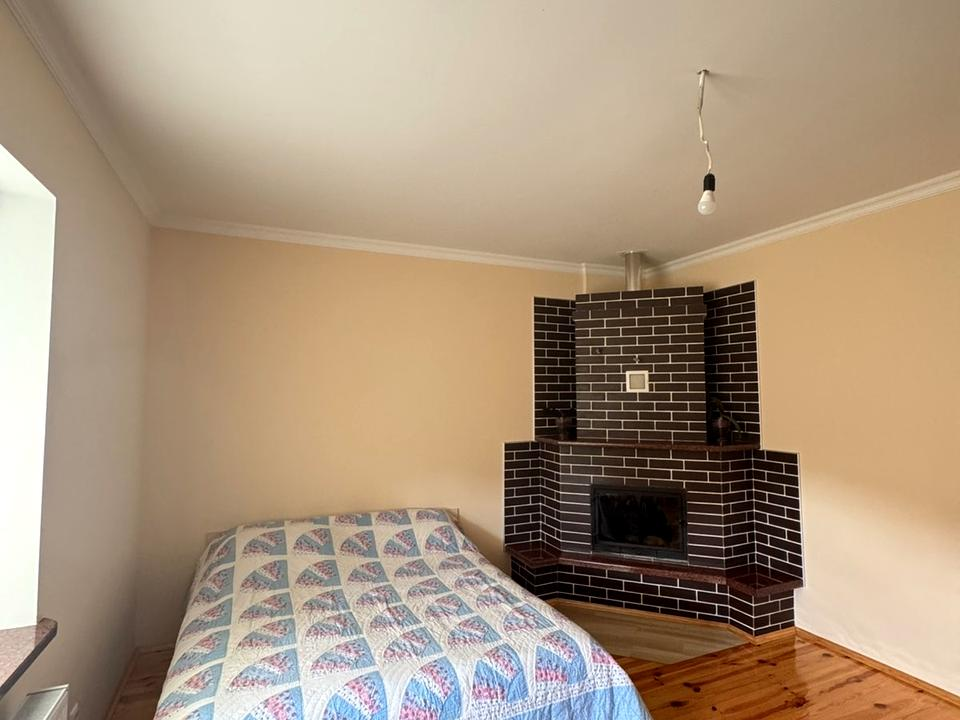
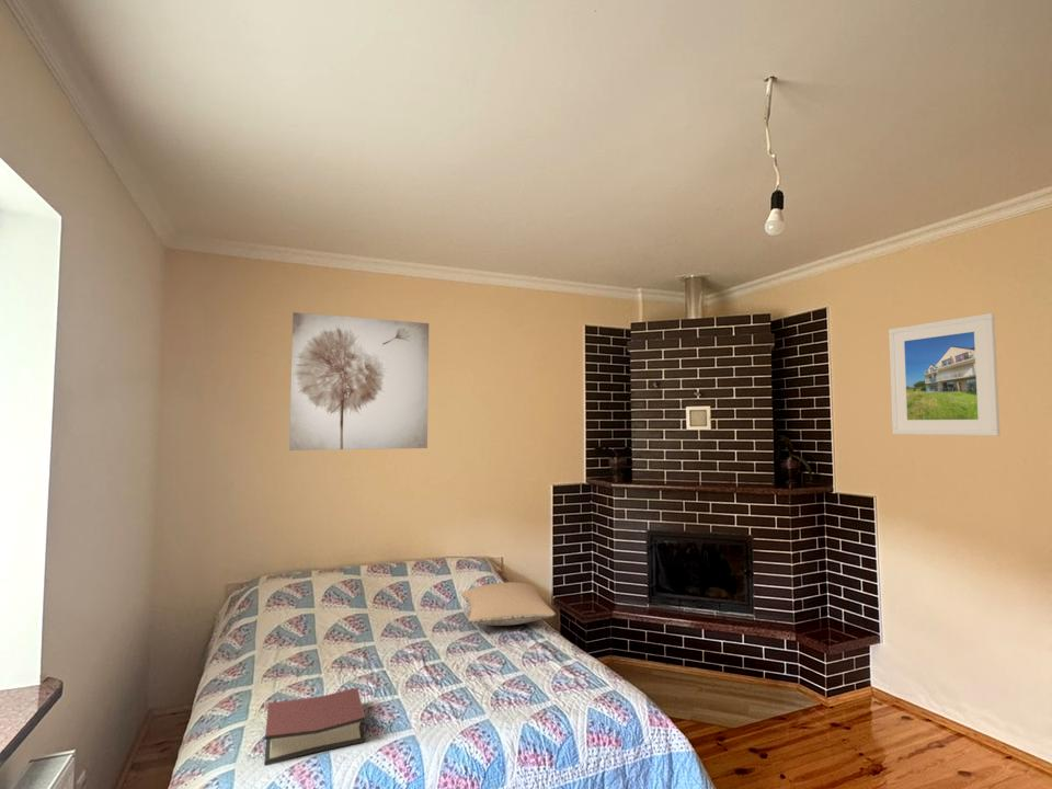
+ hardback book (315, 719)
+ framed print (939, 377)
+ pillow (505, 604)
+ wall art (363, 382)
